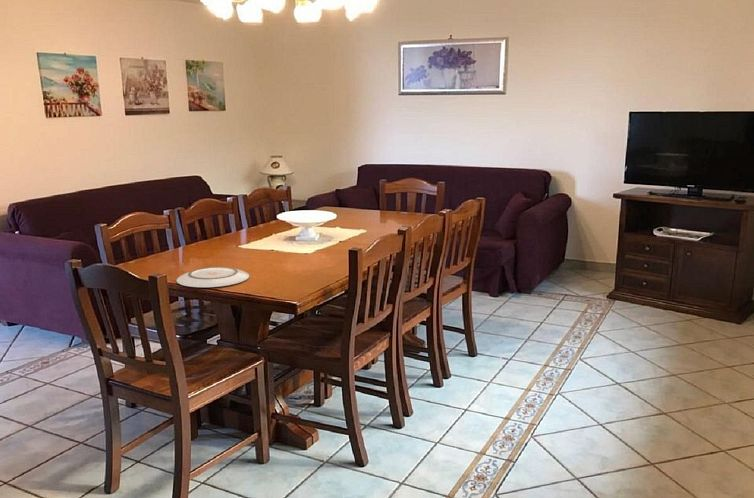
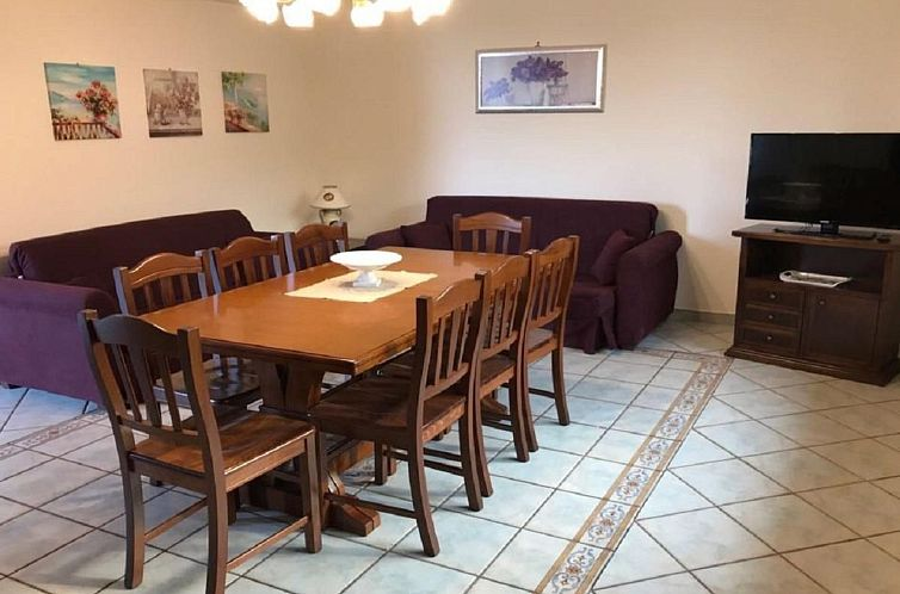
- plate (213, 275)
